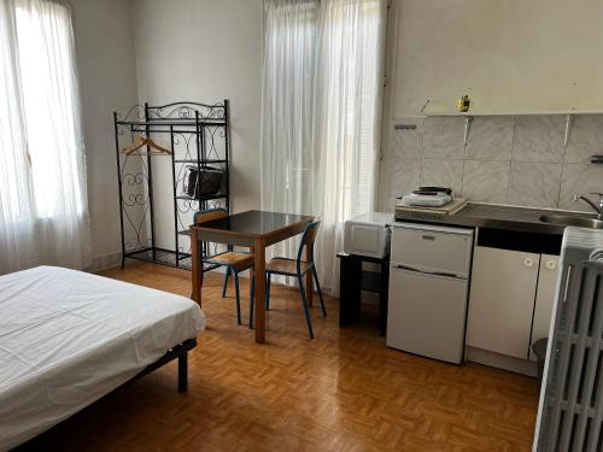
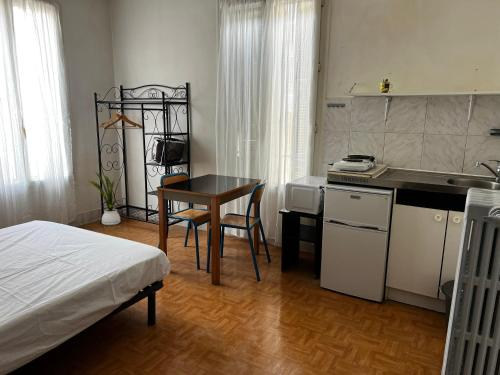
+ house plant (107, 197)
